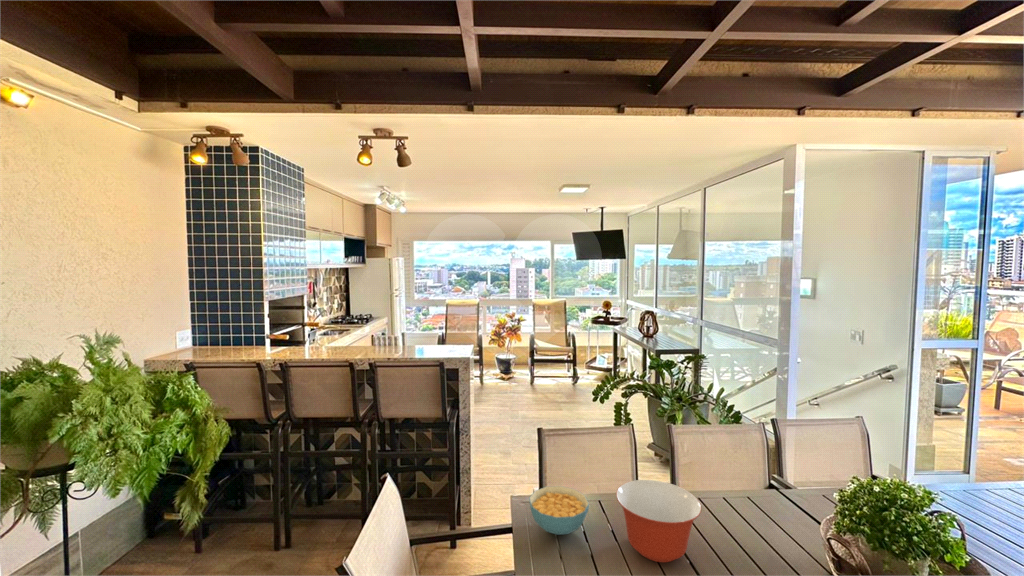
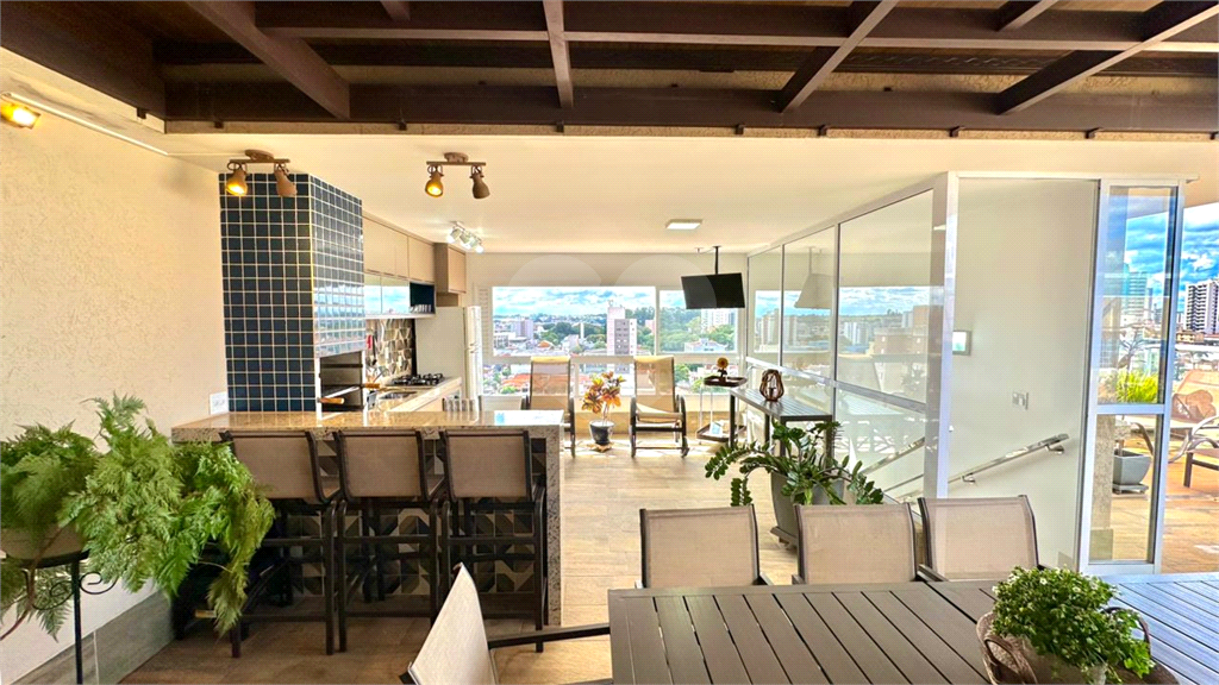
- cereal bowl (558, 515)
- mixing bowl (657, 524)
